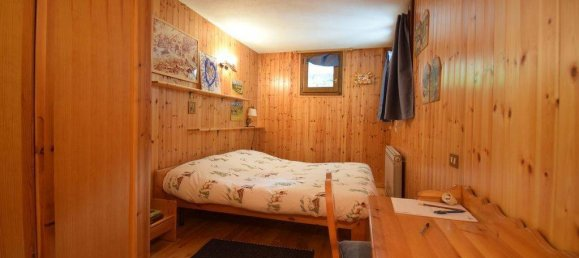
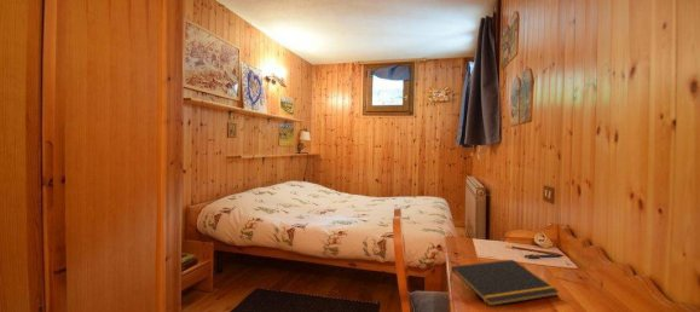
+ notepad (502, 279)
